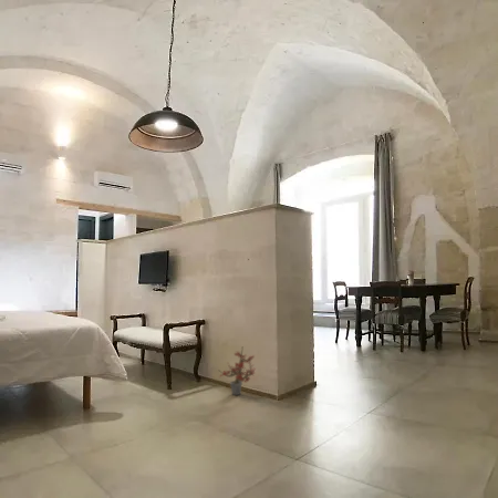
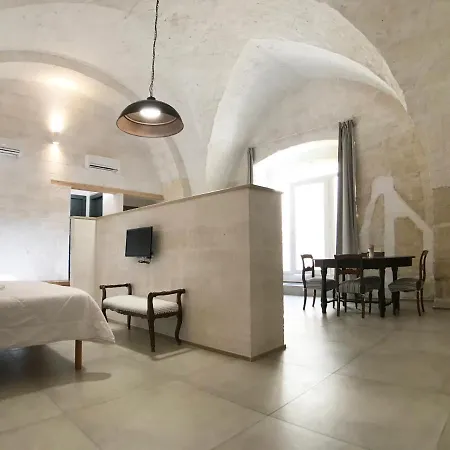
- potted plant (238, 367)
